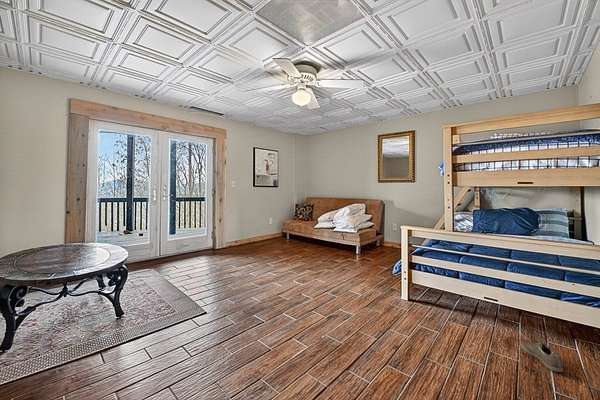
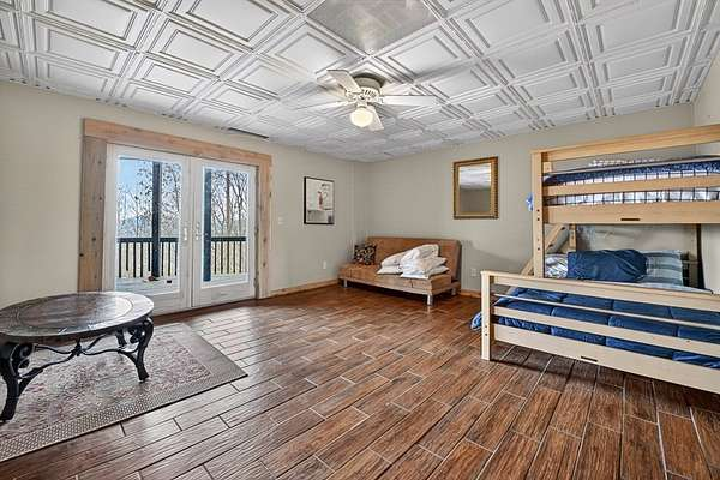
- sneaker (541, 349)
